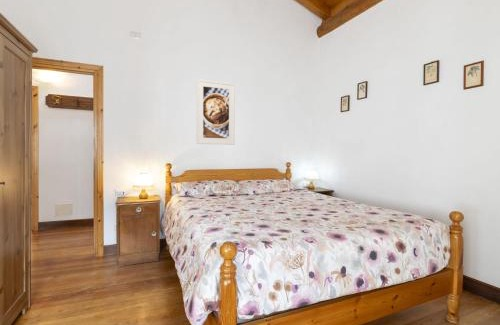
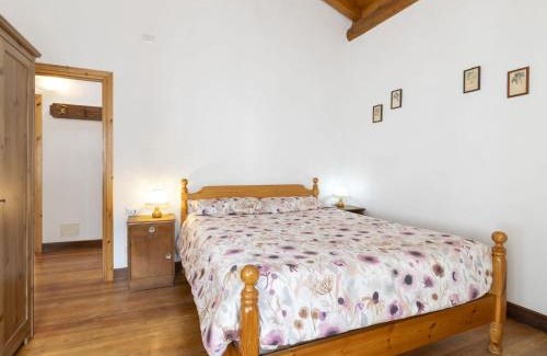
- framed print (216, 113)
